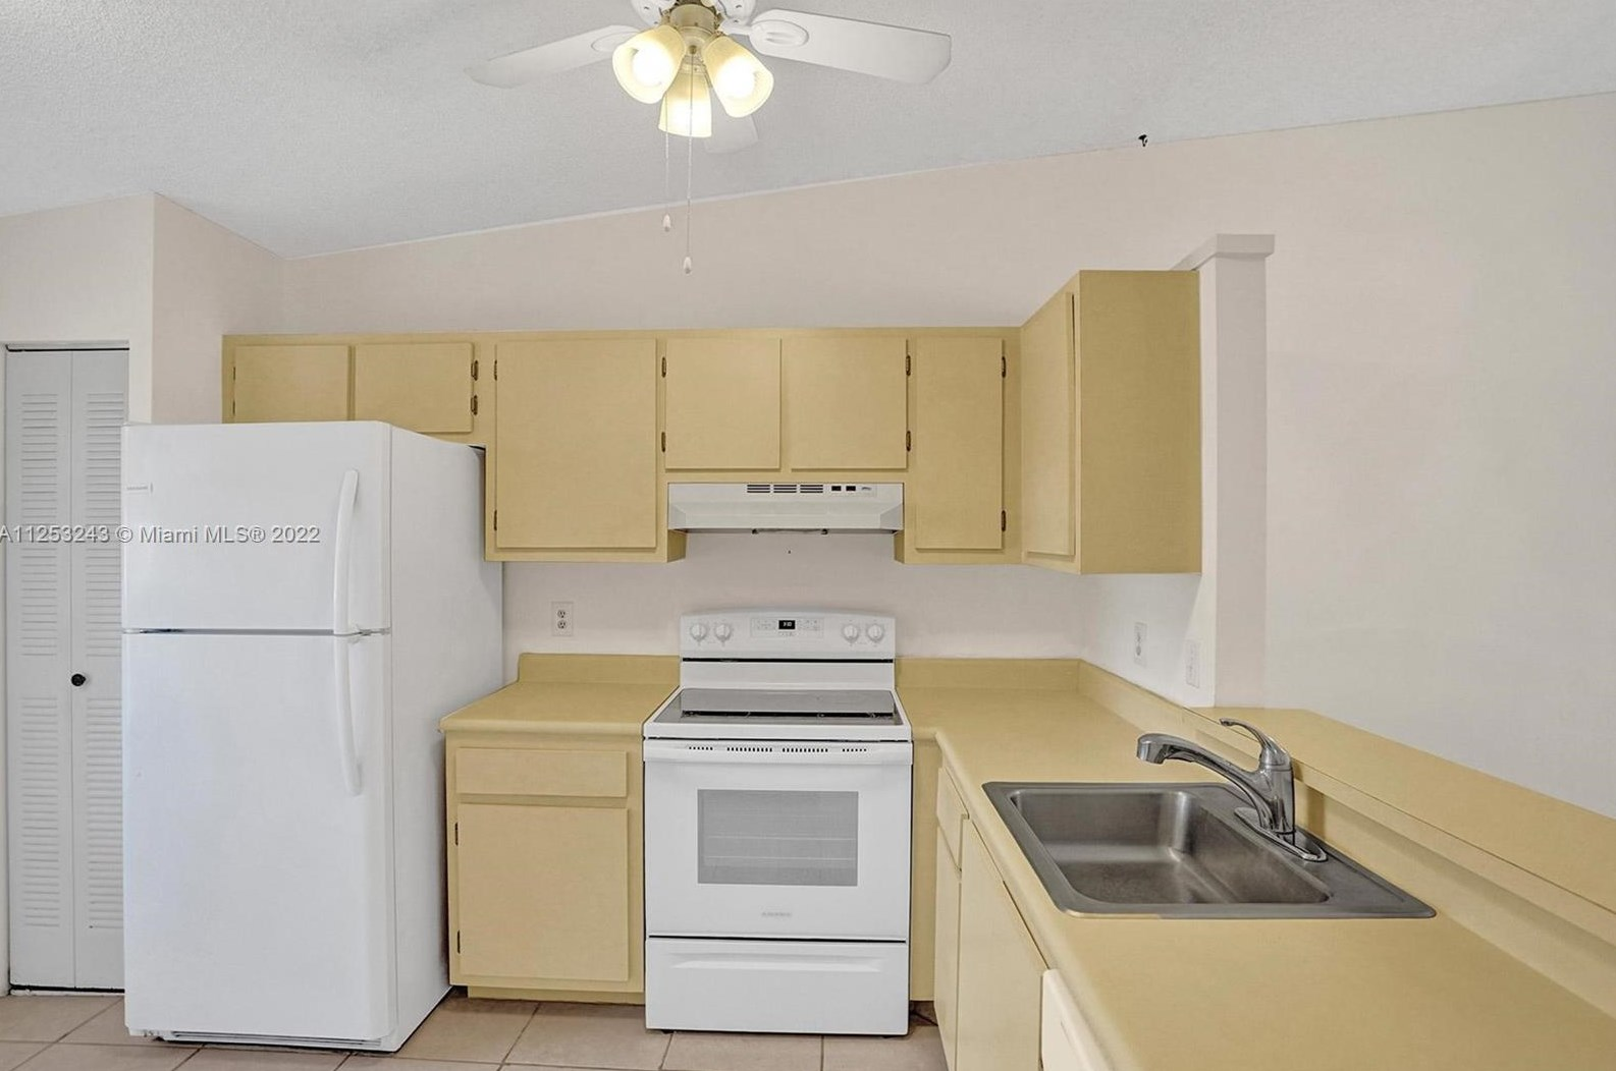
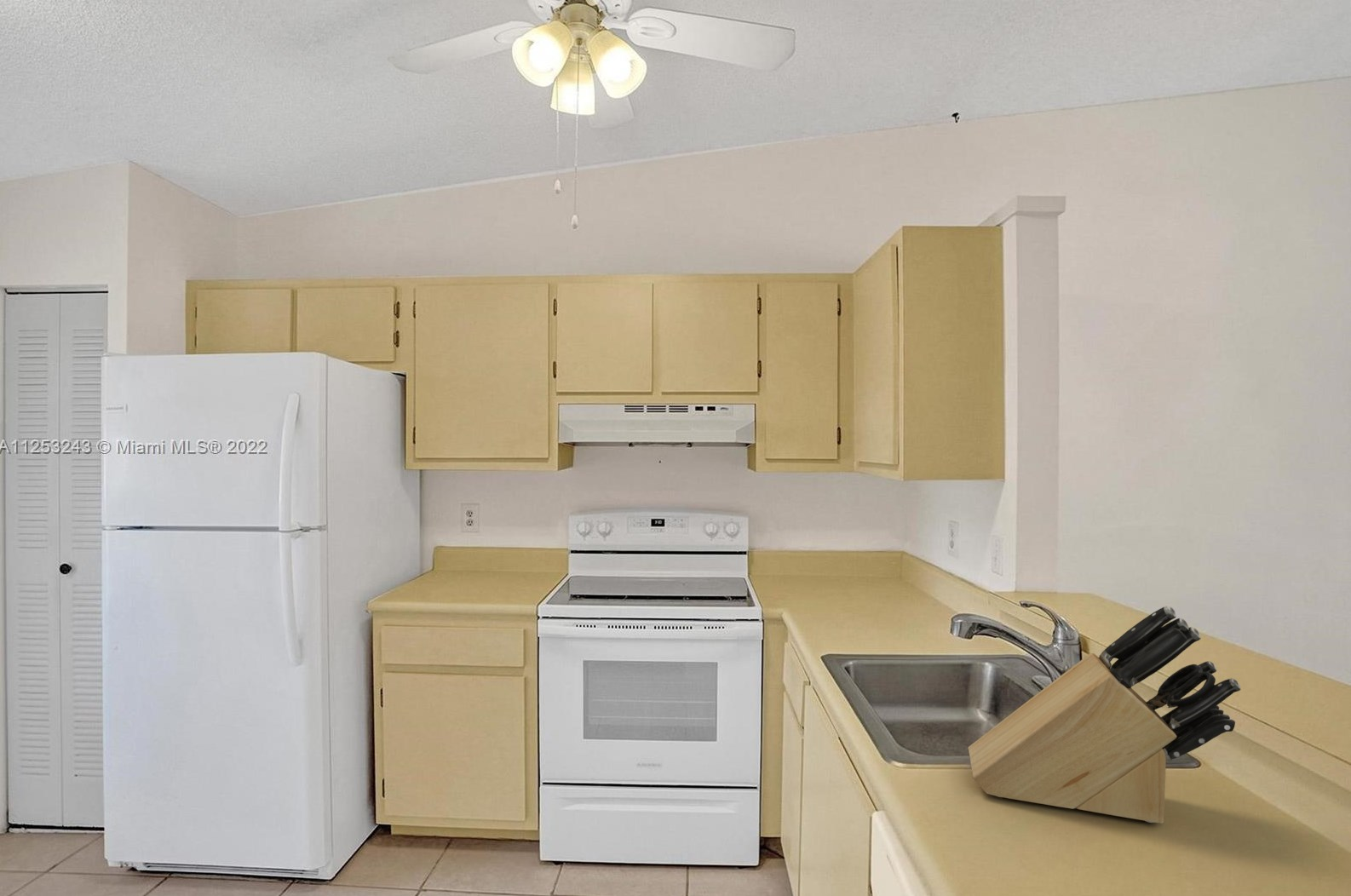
+ knife block (1092, 701)
